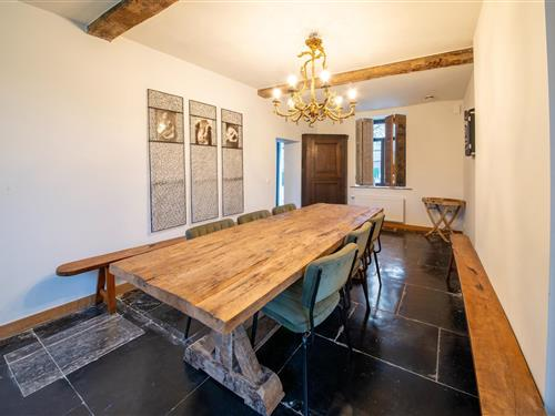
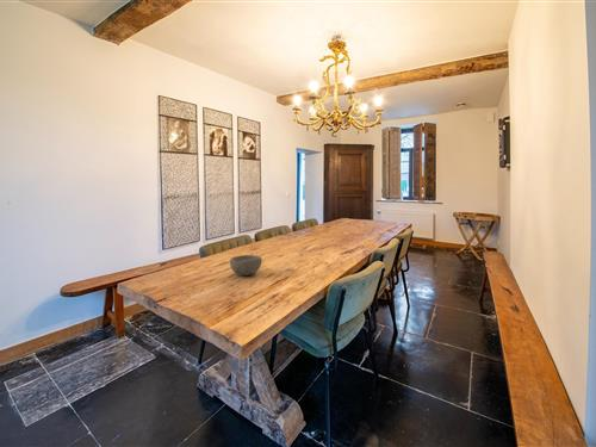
+ bowl (246, 265)
